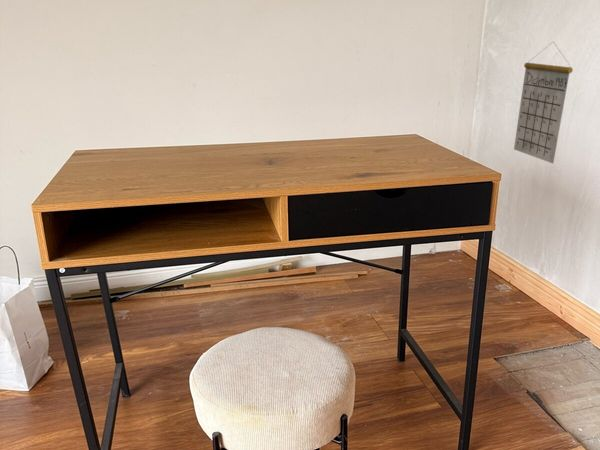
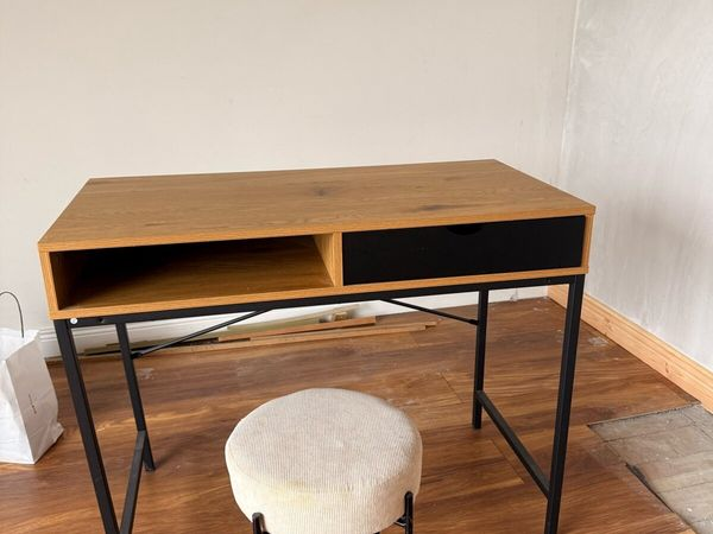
- calendar (541, 101)
